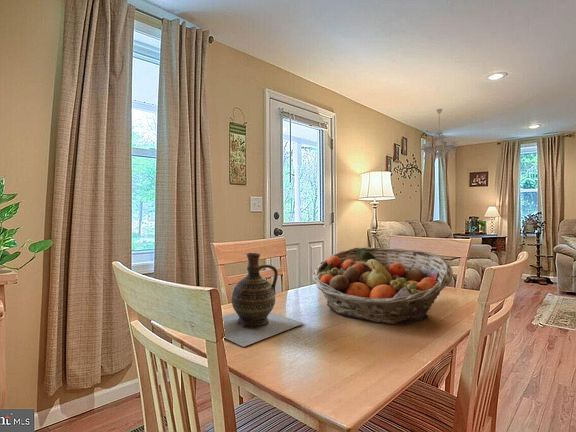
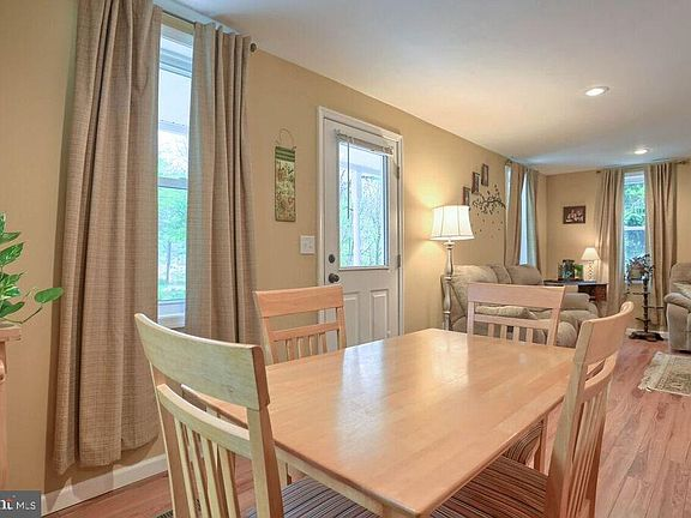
- chandelier (439, 134)
- ceramic jug (250, 289)
- fruit basket (377, 280)
